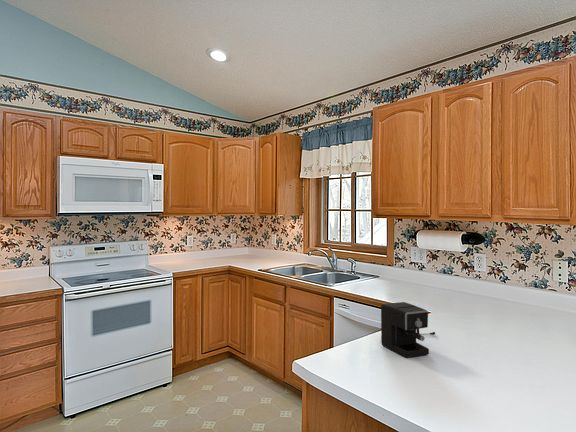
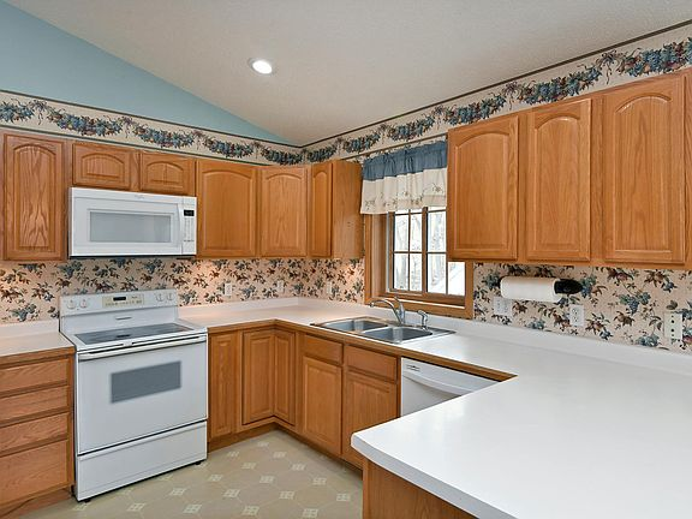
- coffee maker (421, 324)
